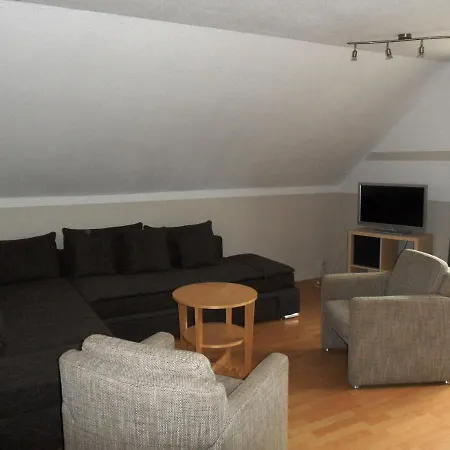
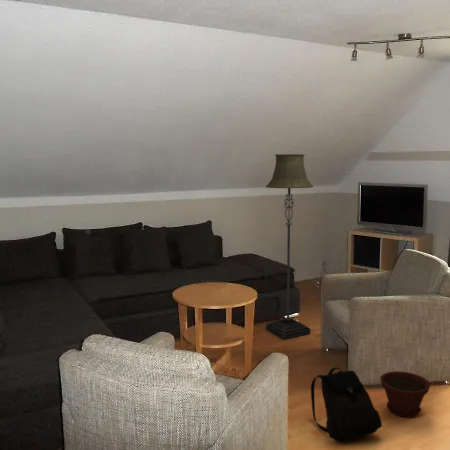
+ plant pot (404, 396)
+ floor lamp (288, 245)
+ backpack (343, 400)
